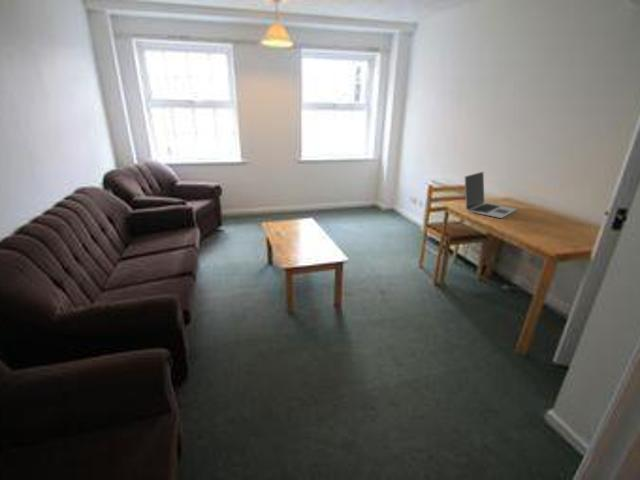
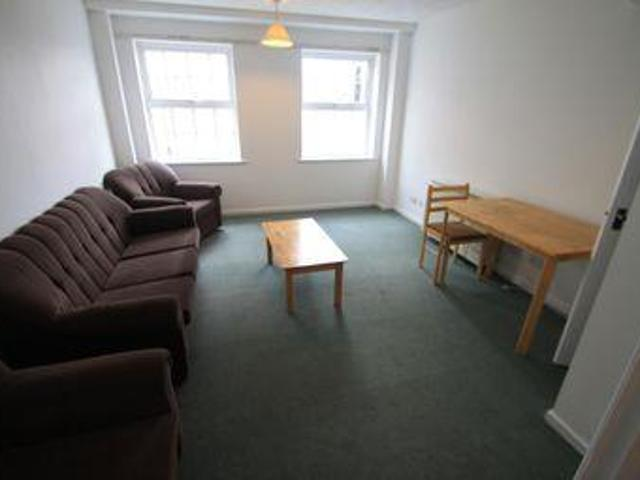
- laptop (483, 193)
